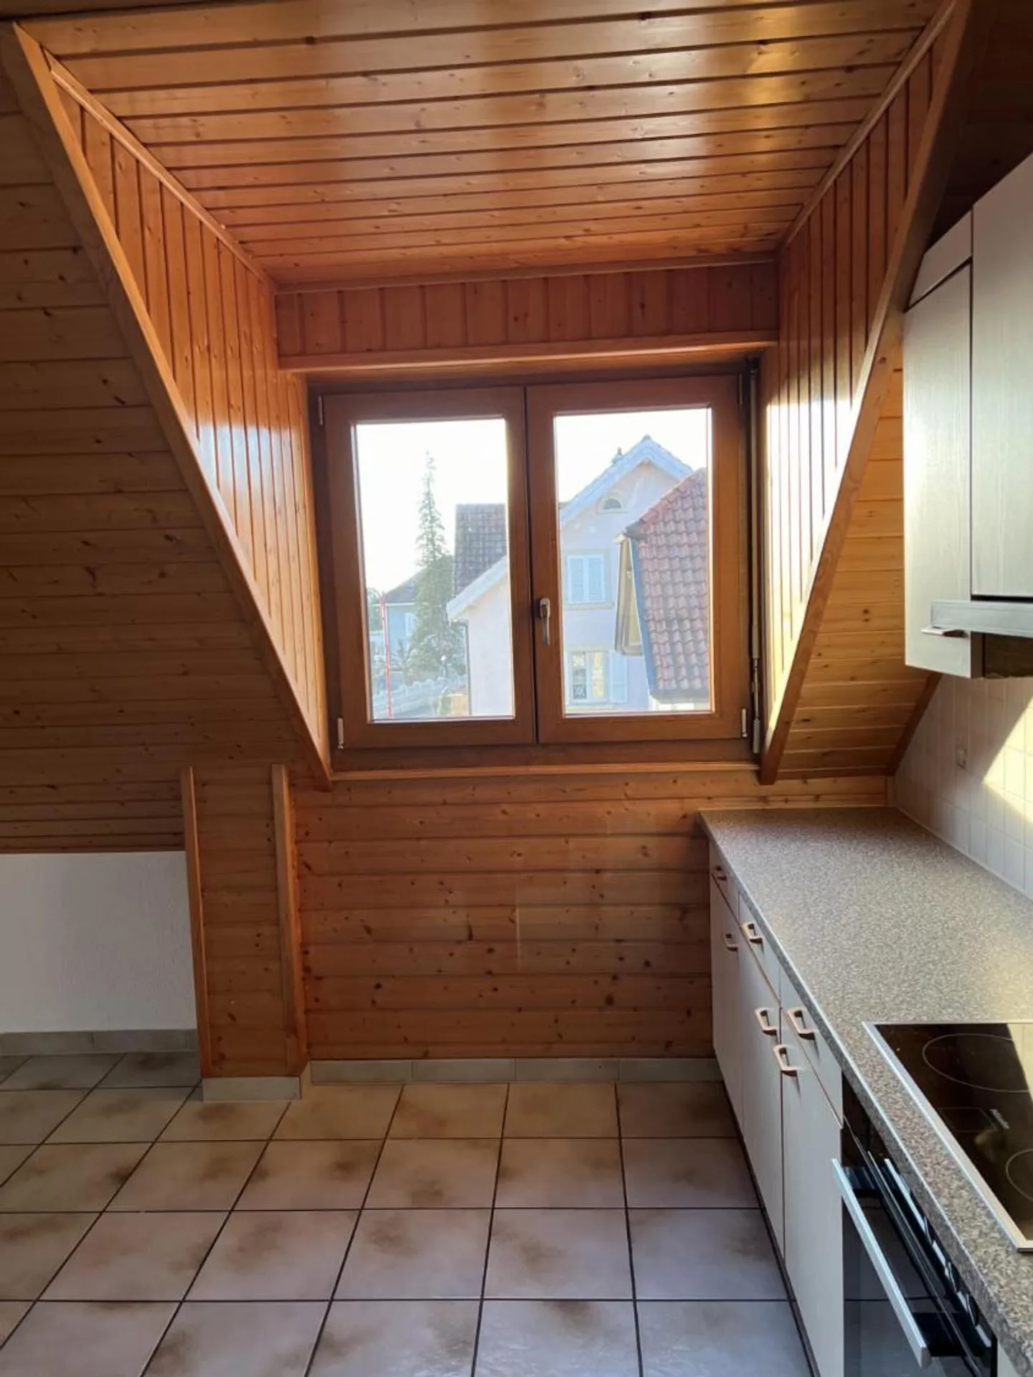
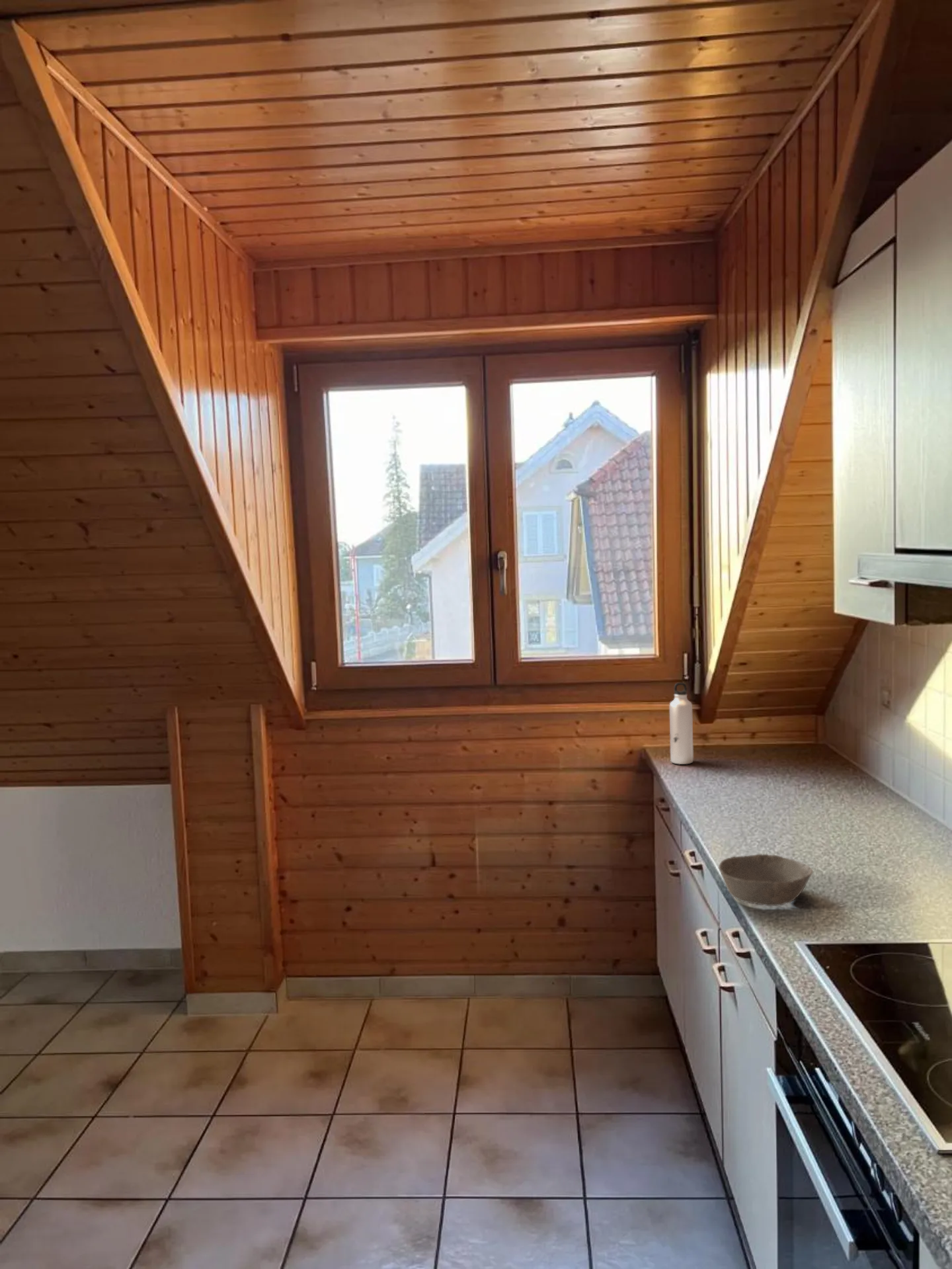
+ water bottle (681, 722)
+ bowl (764, 880)
